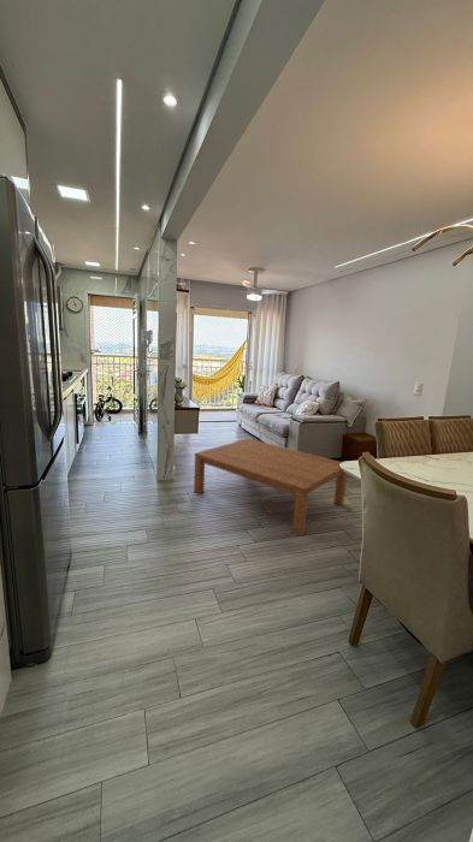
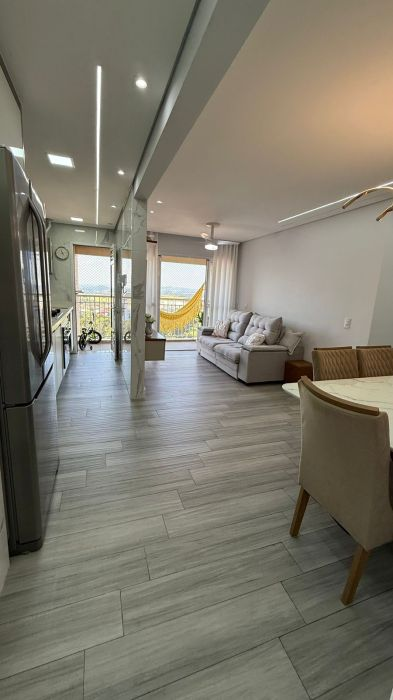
- coffee table (268, 478)
